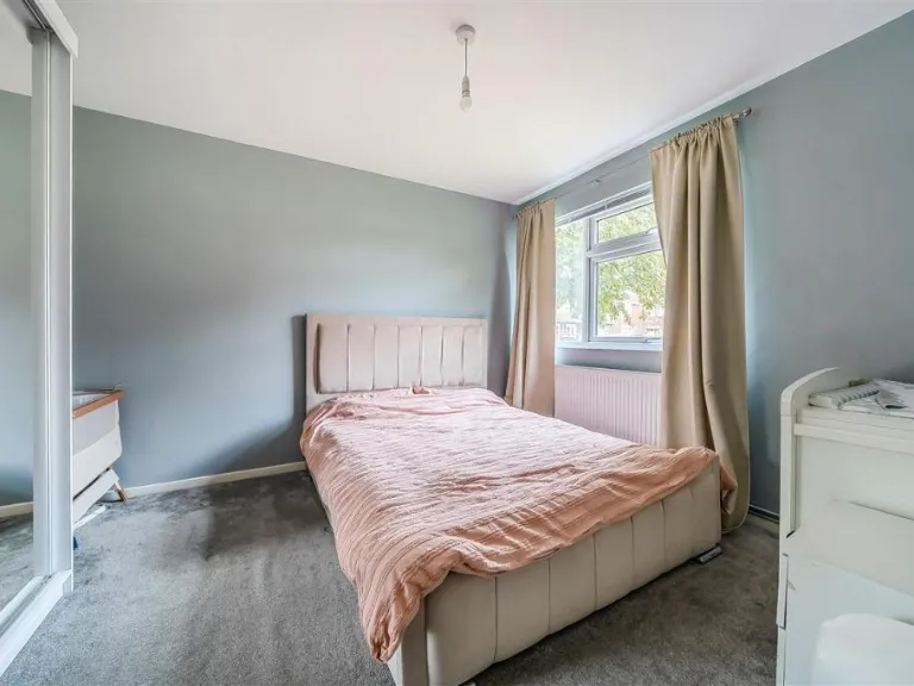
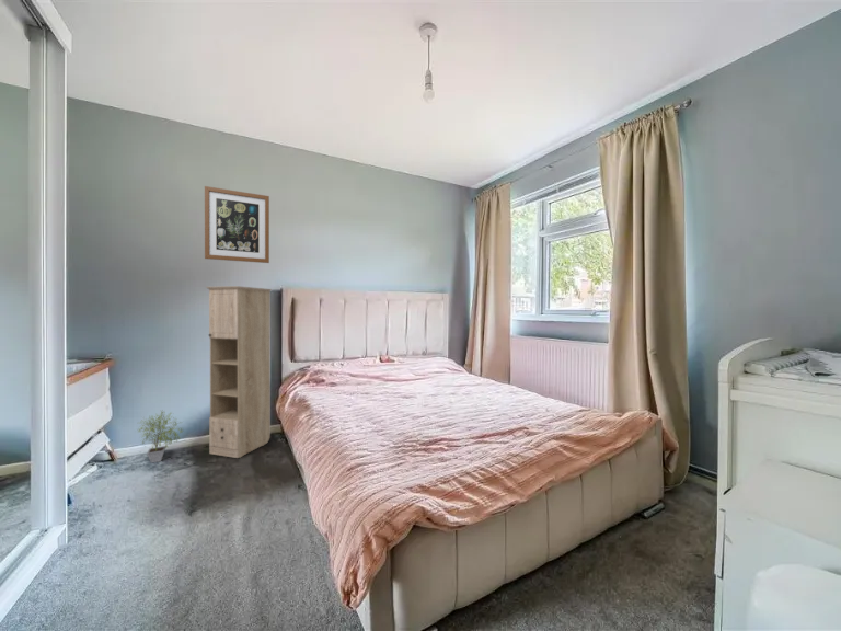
+ potted plant (160, 433)
+ storage cabinet (240, 368)
+ wall art (238, 226)
